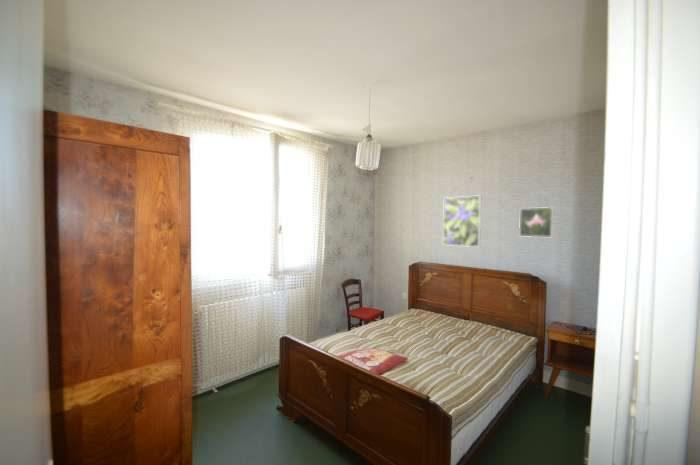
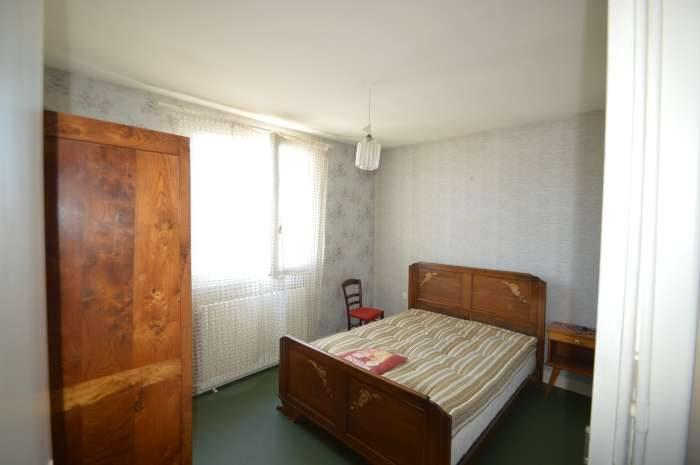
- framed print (461, 221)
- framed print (535, 222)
